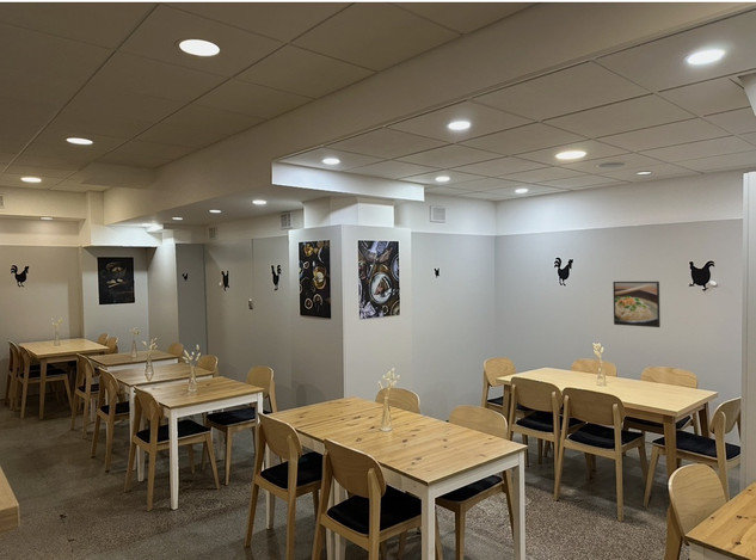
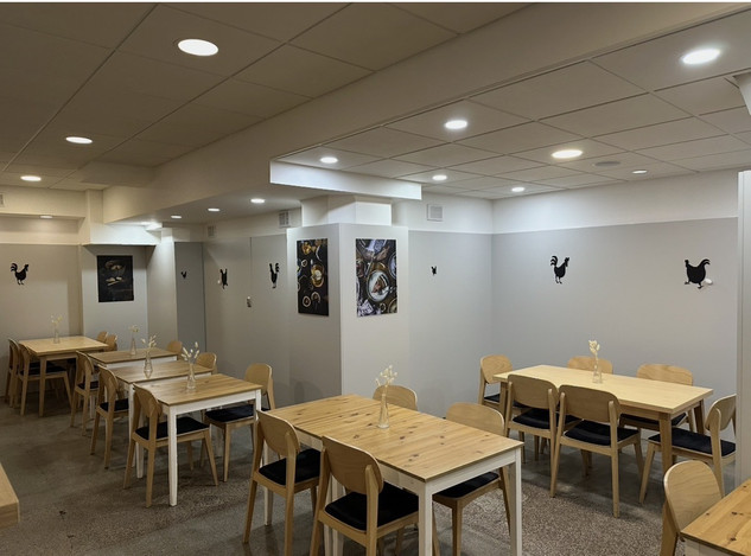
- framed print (635, 303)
